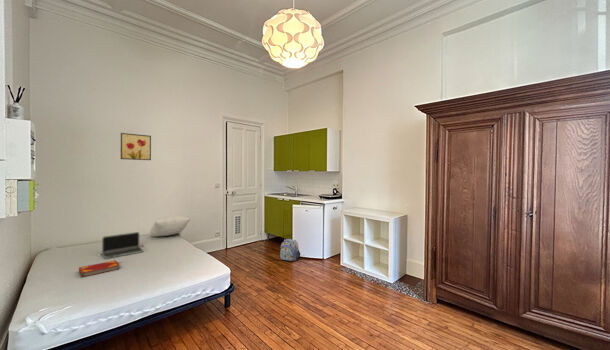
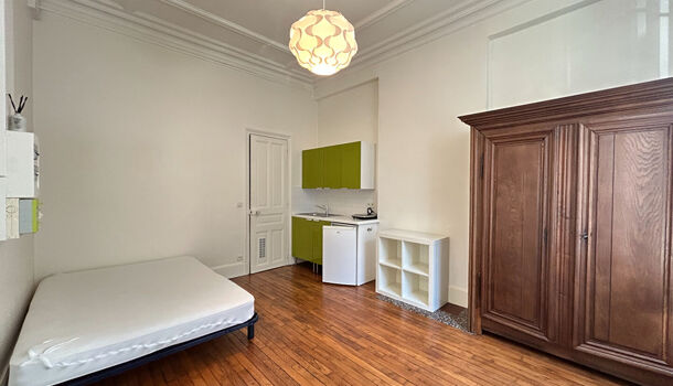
- pillow (169, 225)
- hardback book (99, 268)
- laptop (121, 244)
- backpack (289, 249)
- wall art (136, 147)
